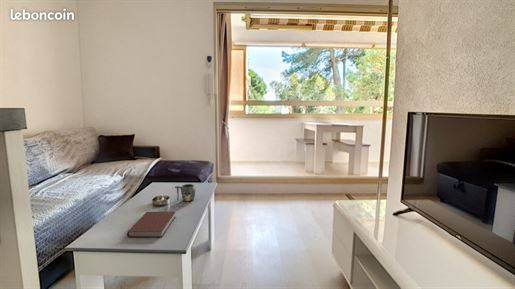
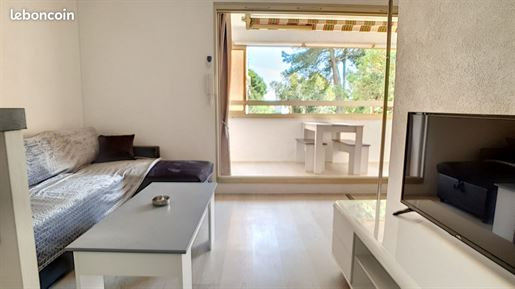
- mug (185, 192)
- book (153, 223)
